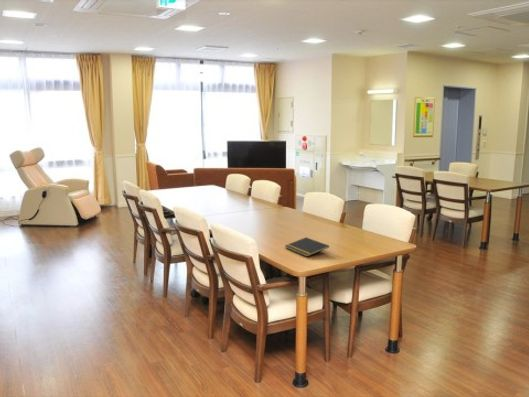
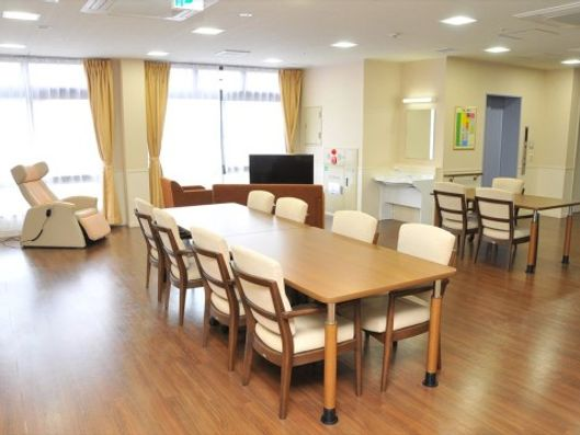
- notepad (306, 246)
